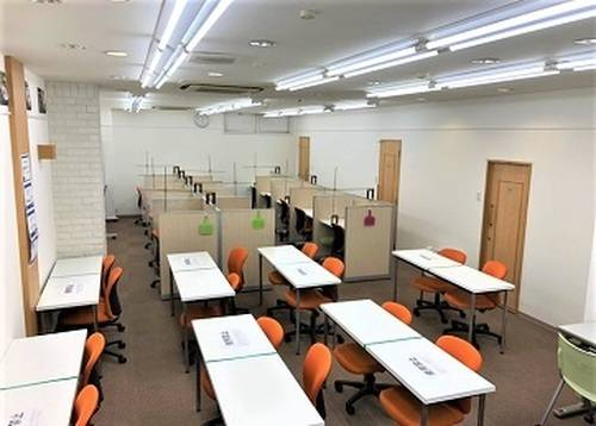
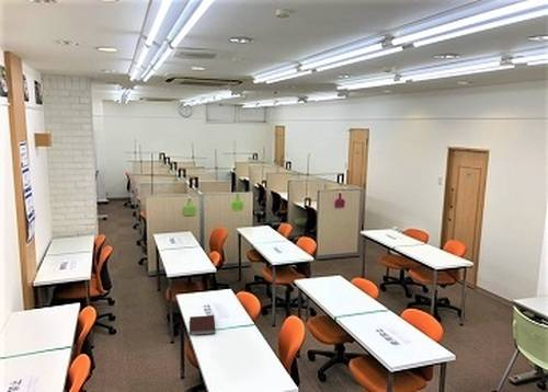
+ notebook (202, 324)
